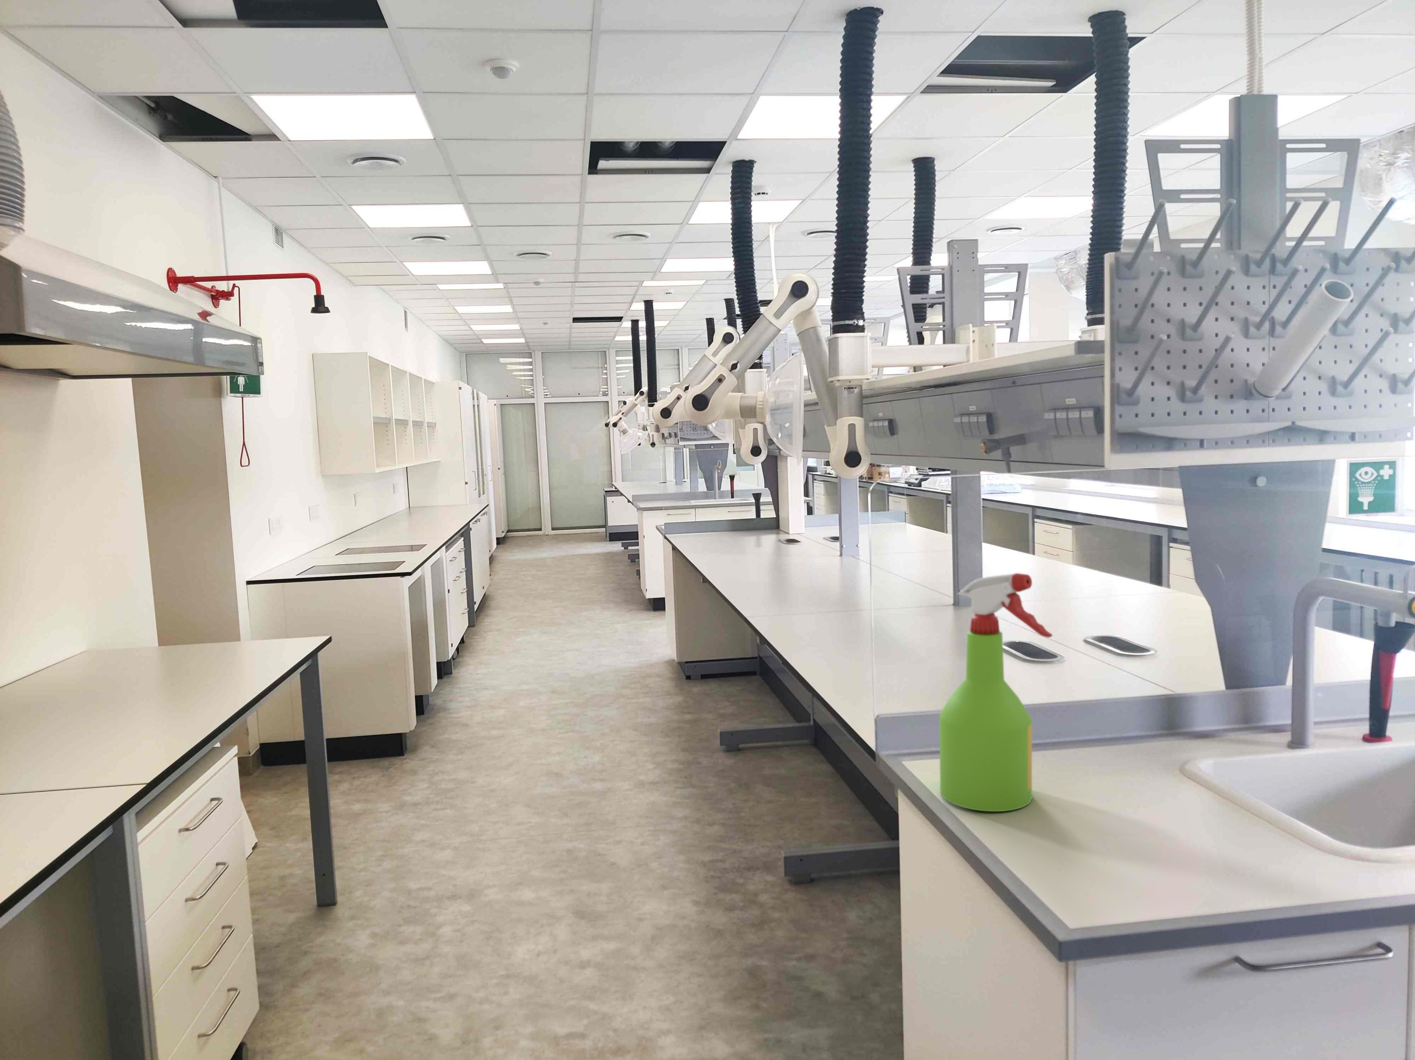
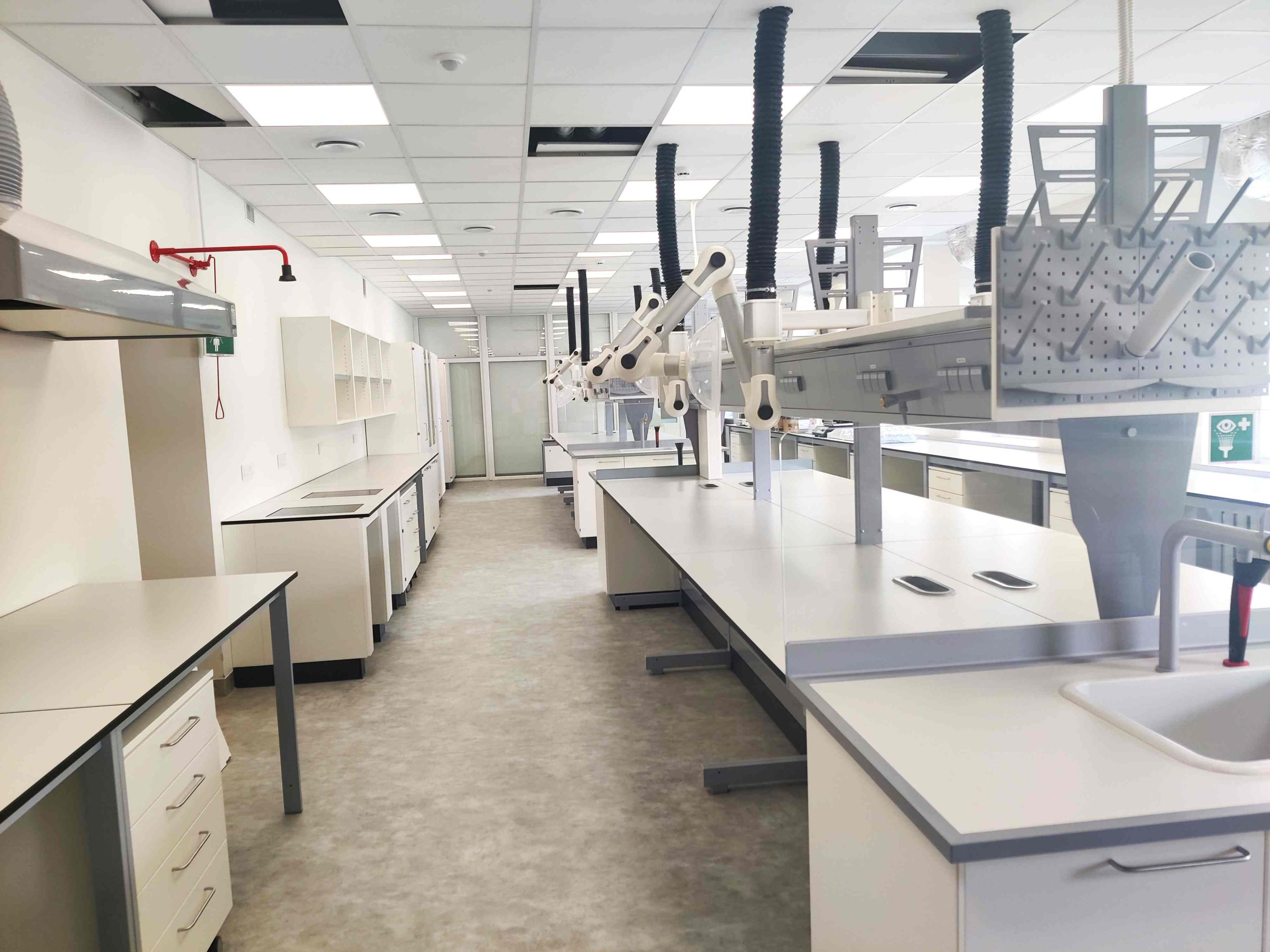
- spray bottle (997, 686)
